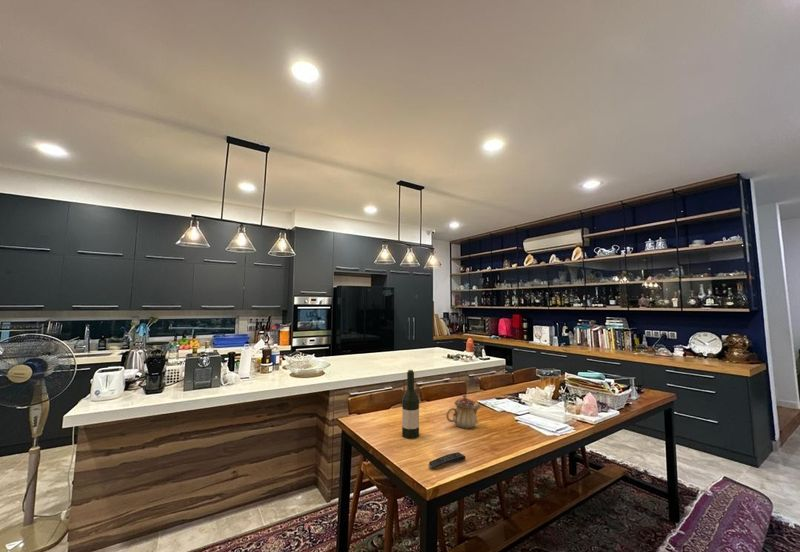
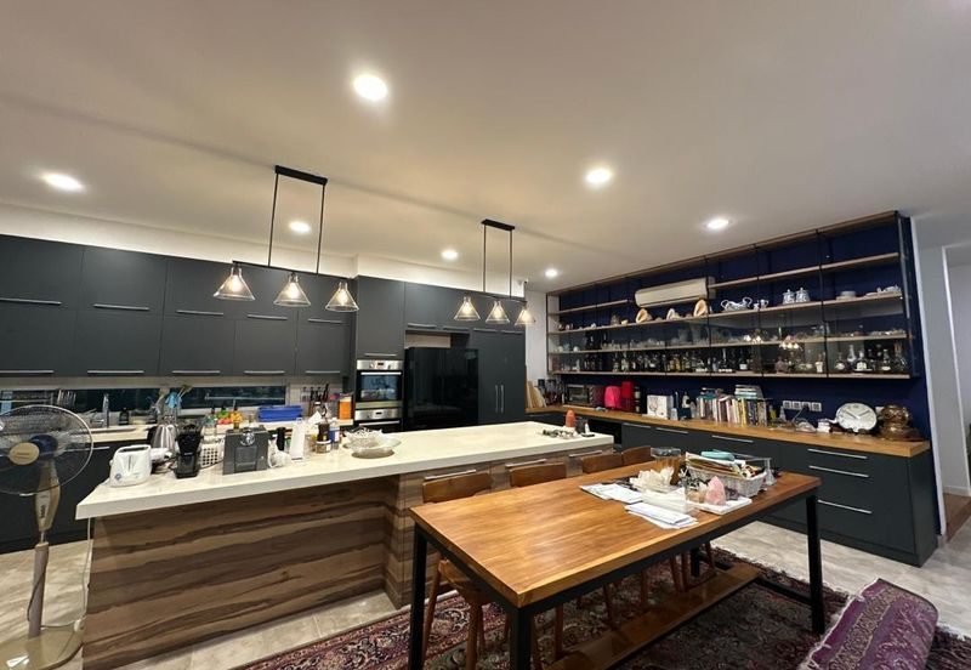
- teapot (463, 409)
- wine bottle (410, 402)
- remote control (446, 460)
